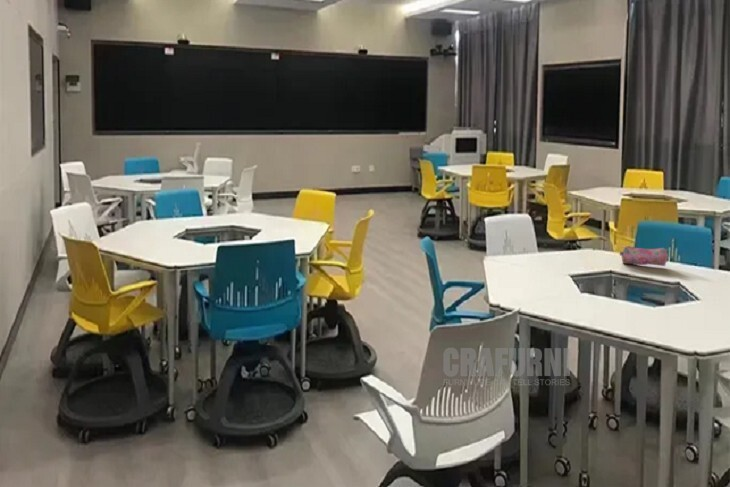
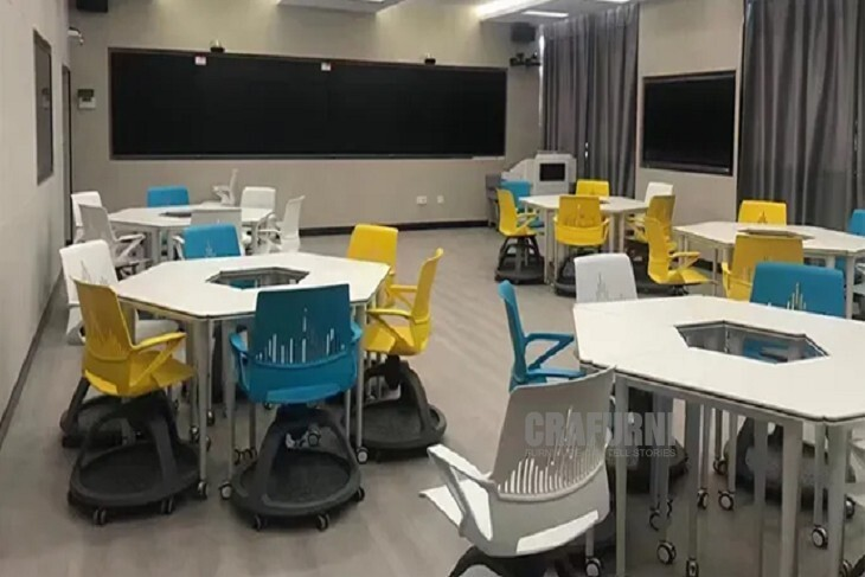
- pencil case (643, 256)
